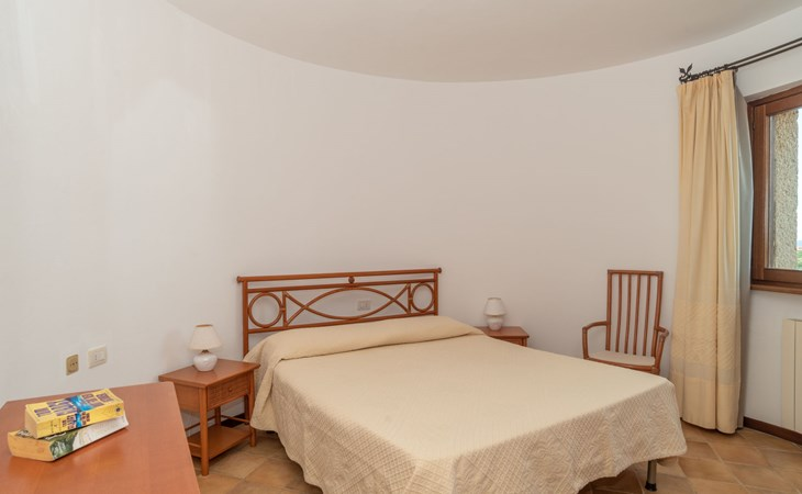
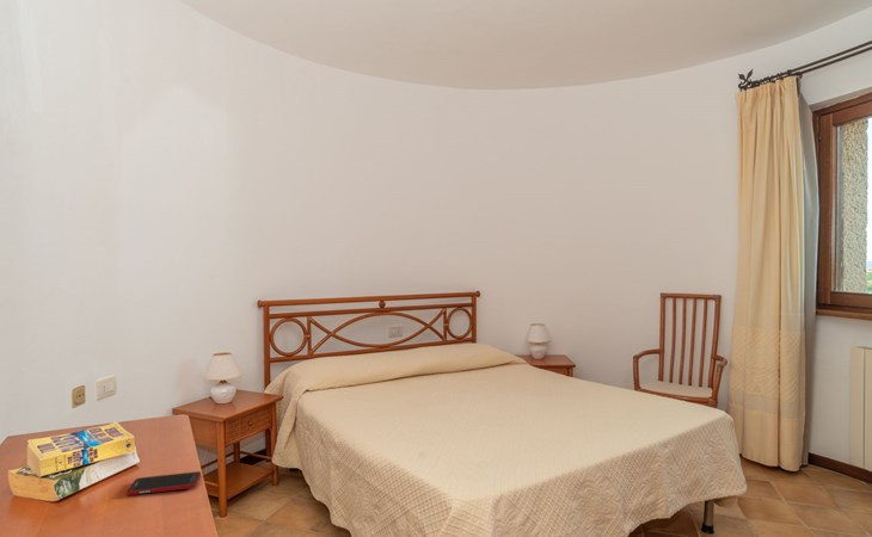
+ cell phone (165, 482)
